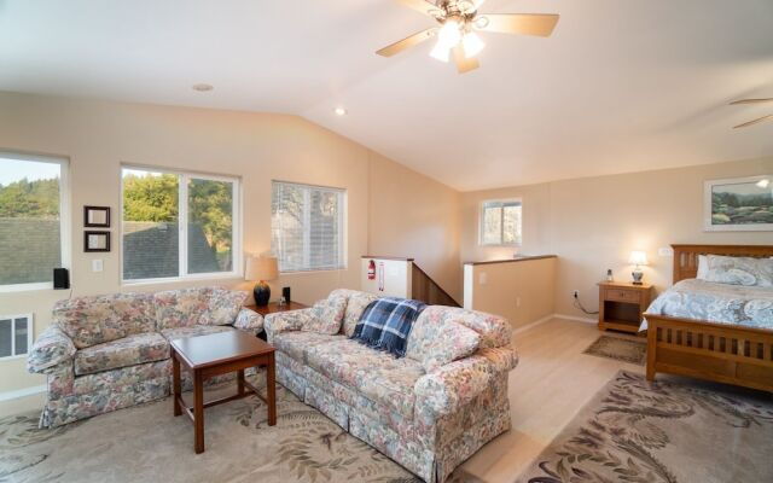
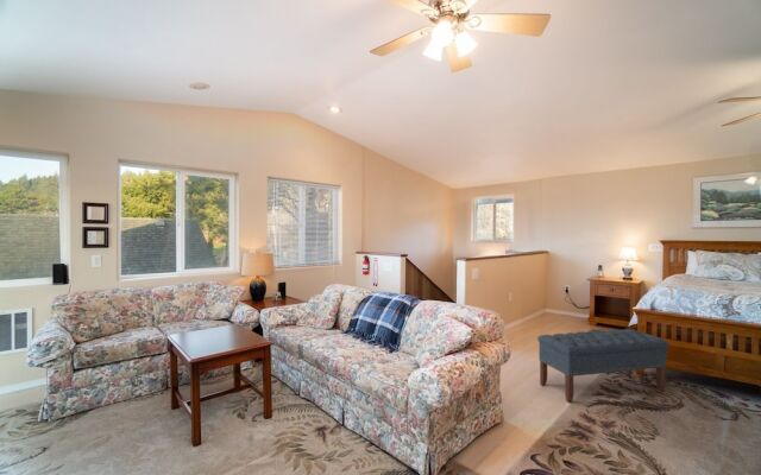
+ bench (600, 361)
